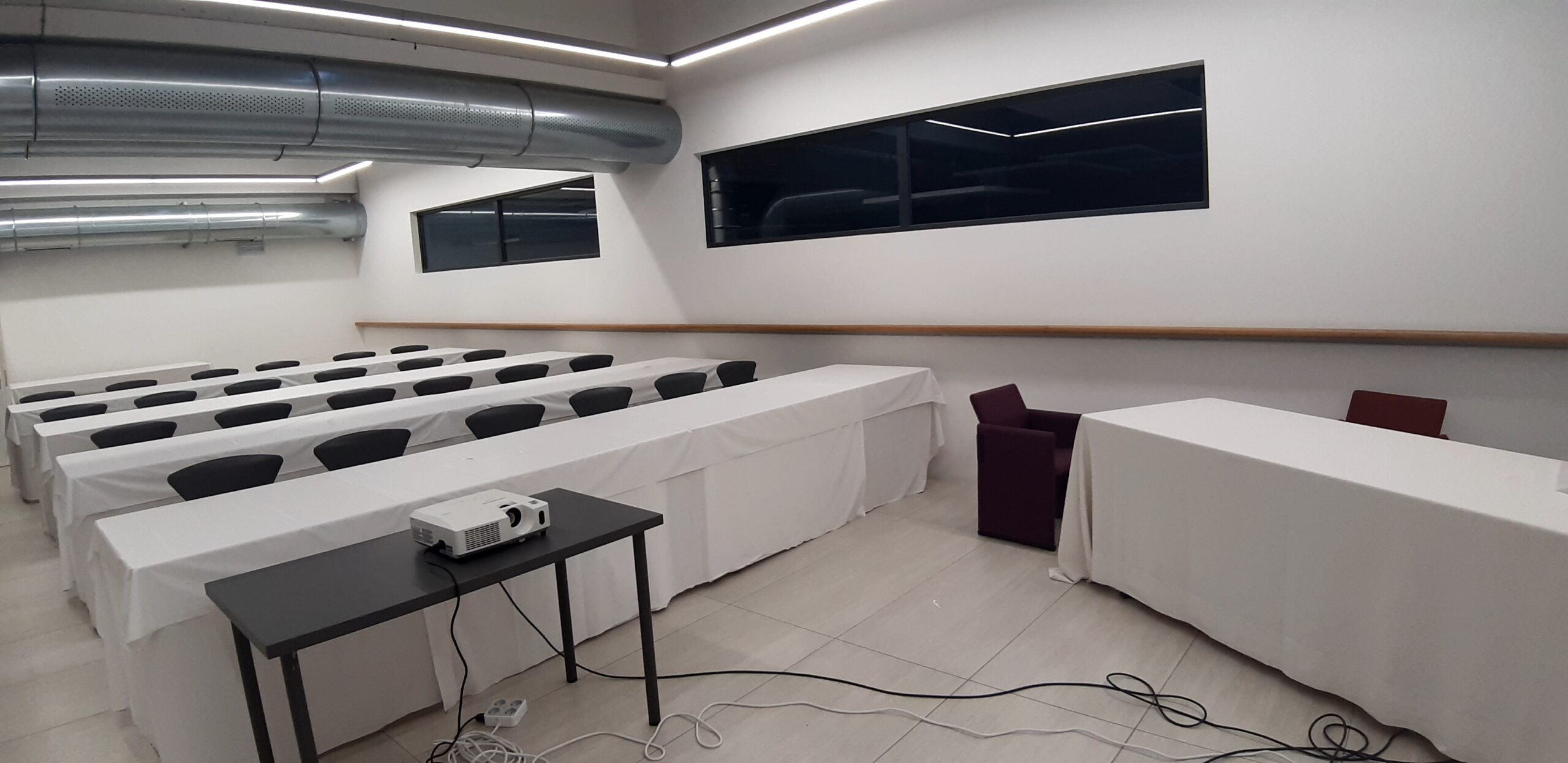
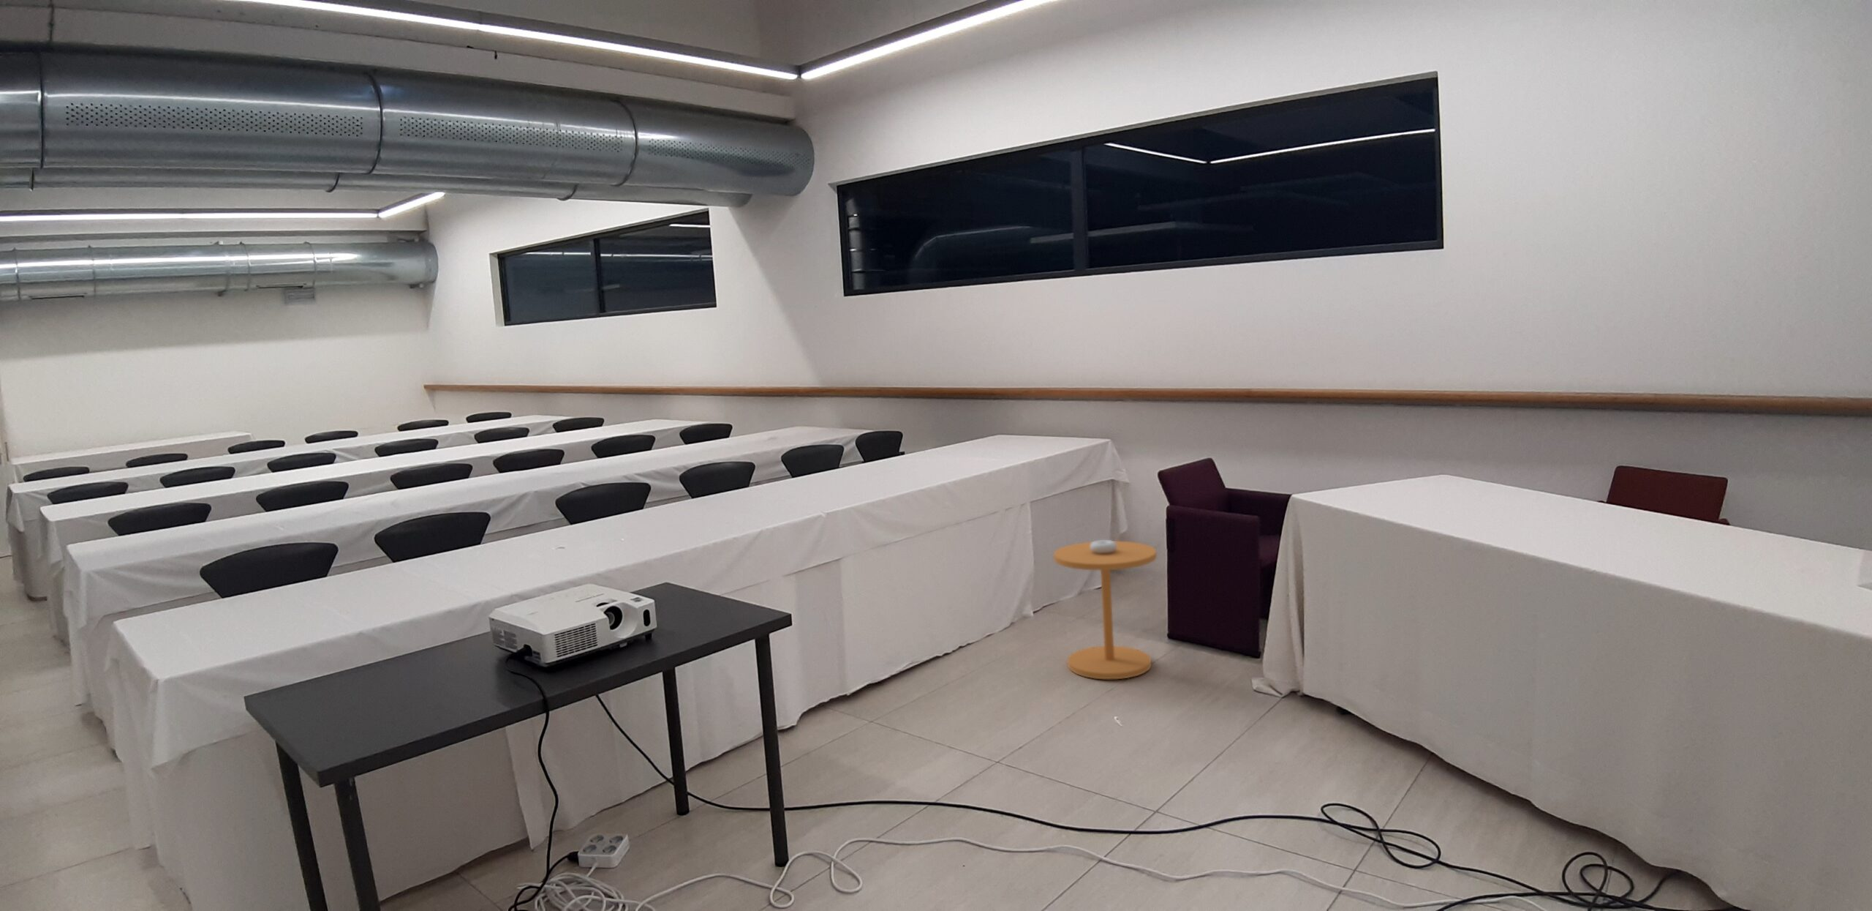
+ side table (1107, 604)
